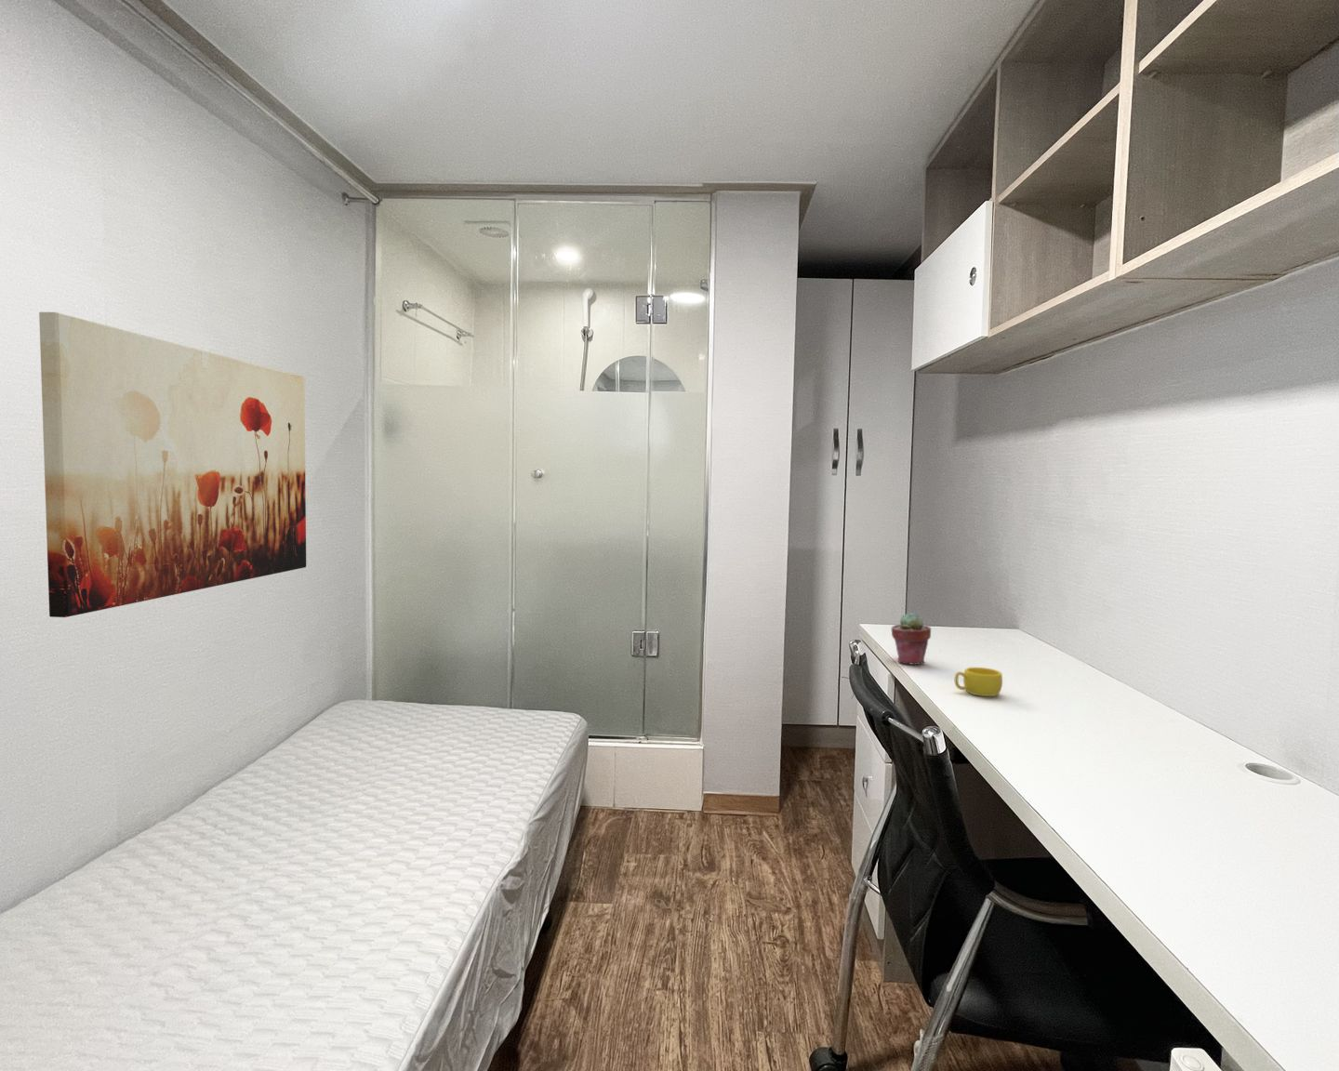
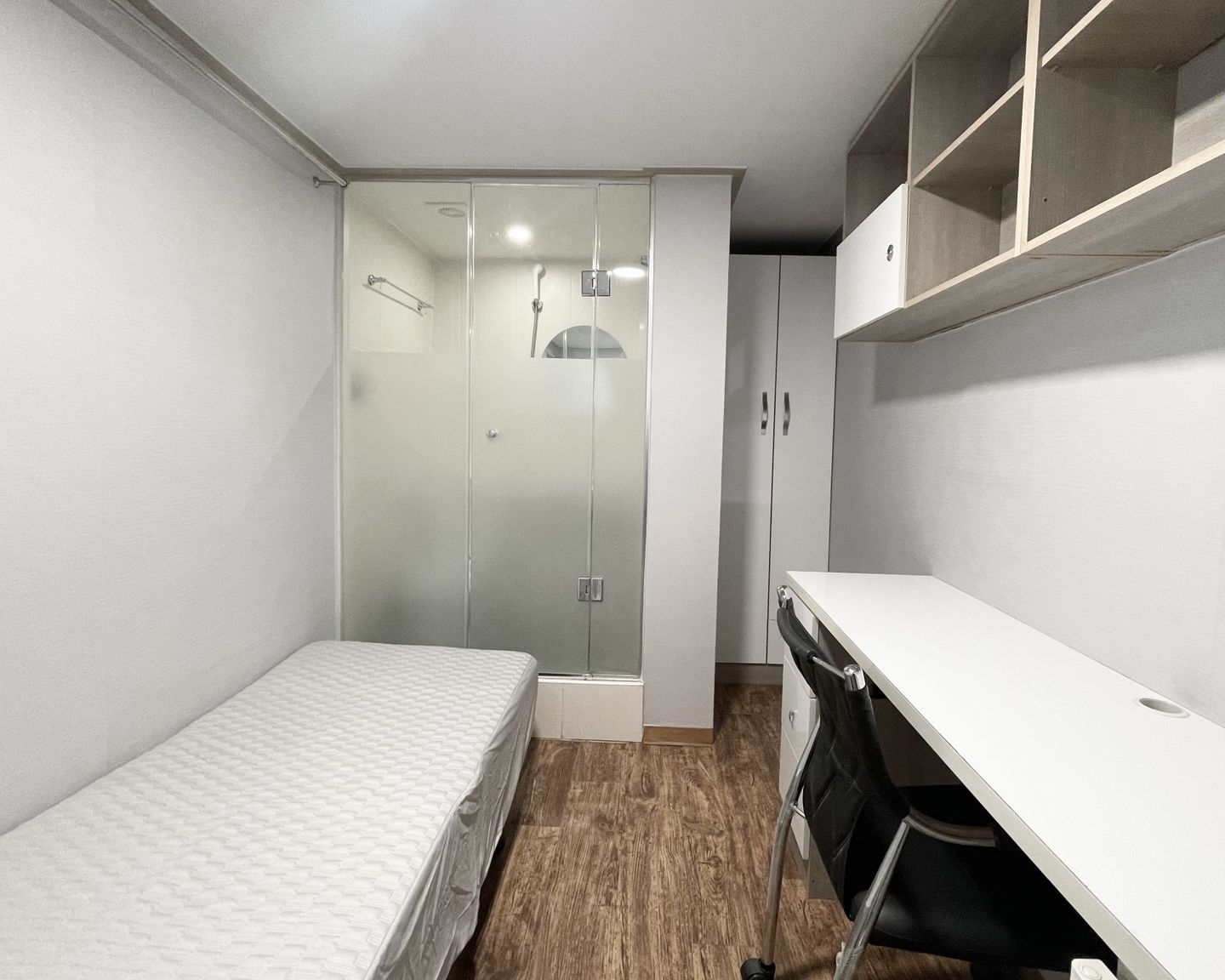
- potted succulent (911, 637)
- cup (977, 682)
- wall art (204, 470)
